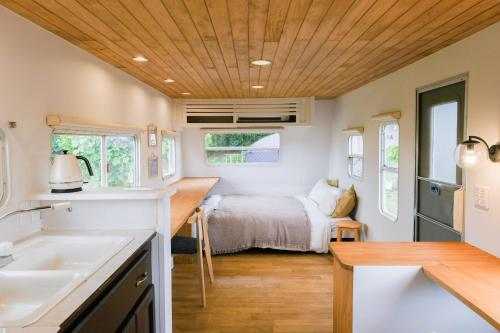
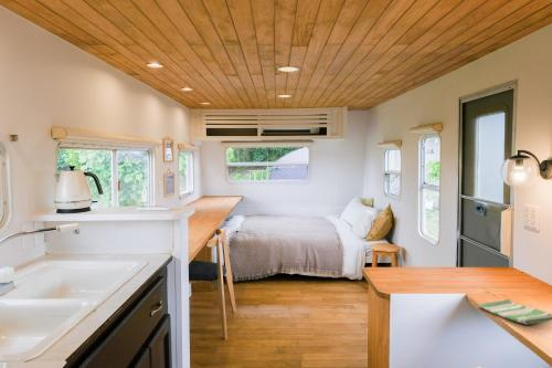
+ dish towel (514, 311)
